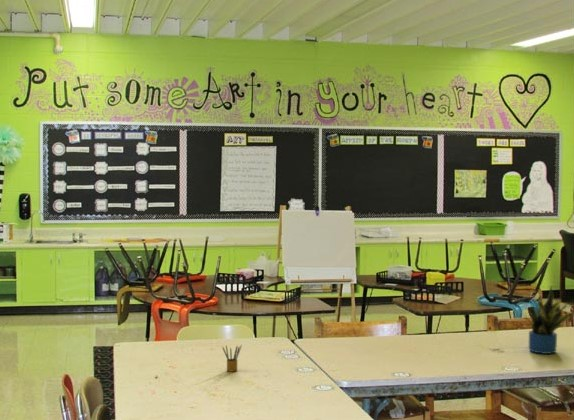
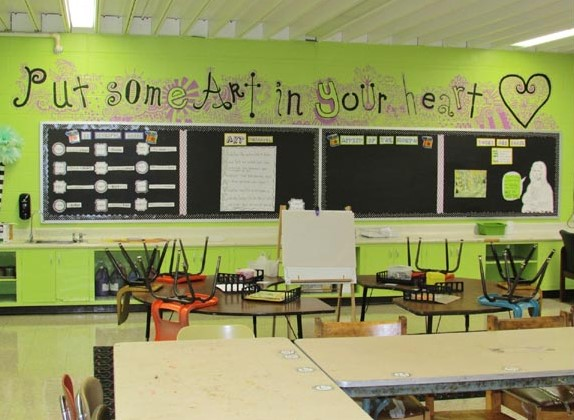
- potted plant (549, 317)
- pencil box (231, 357)
